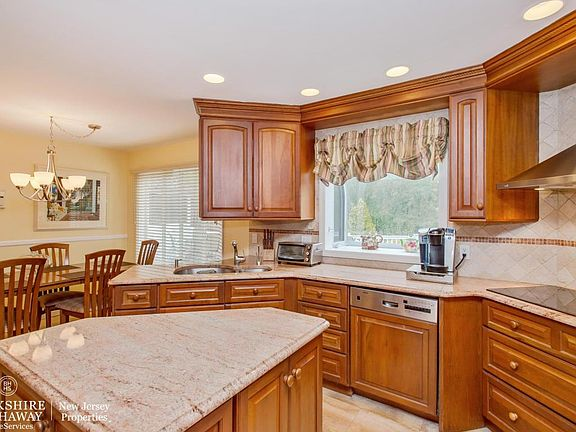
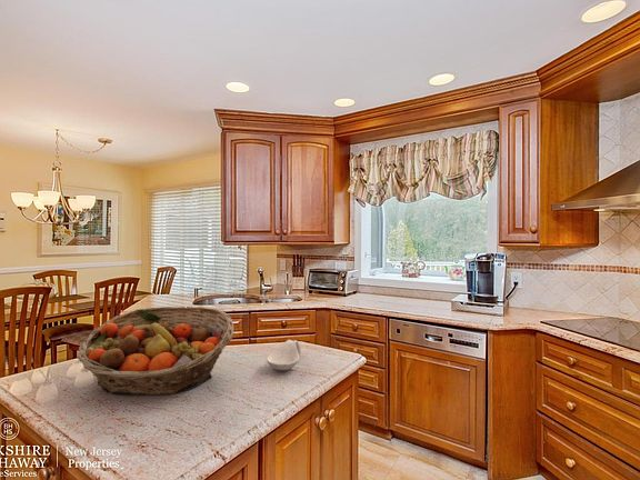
+ fruit basket (160, 346)
+ spoon rest (287, 353)
